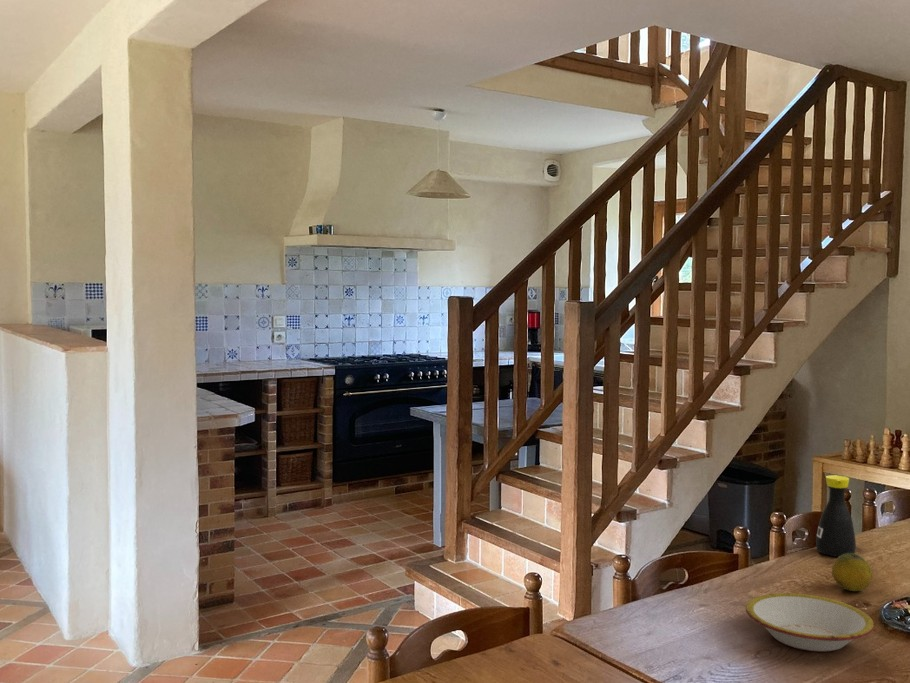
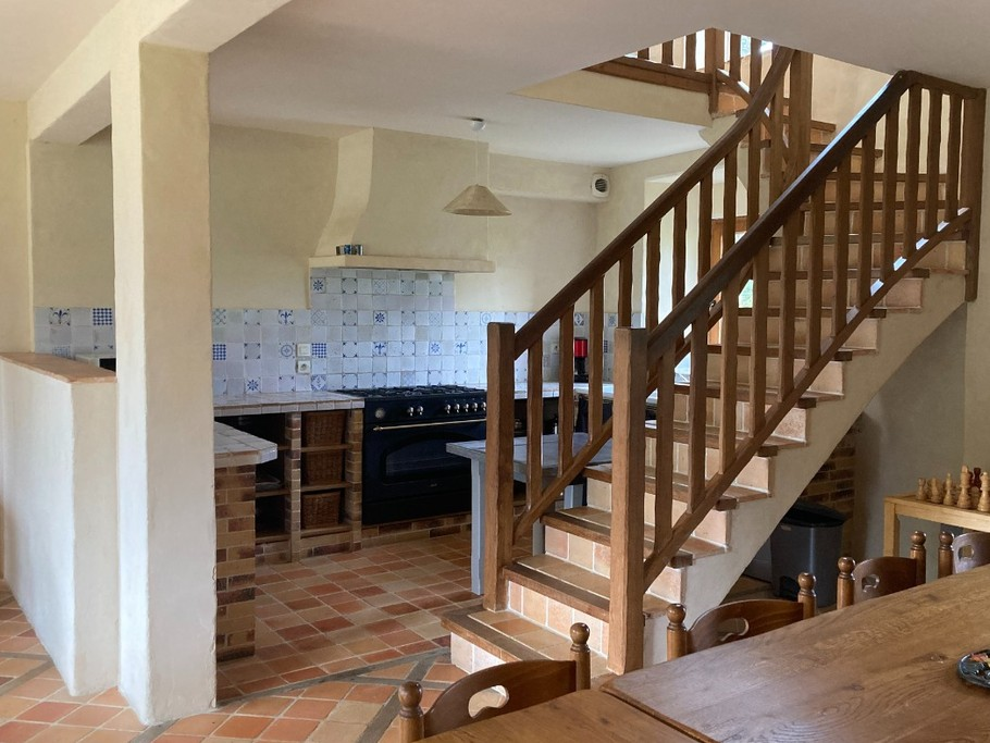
- bowl (807, 626)
- bottle (836, 514)
- fruit (851, 572)
